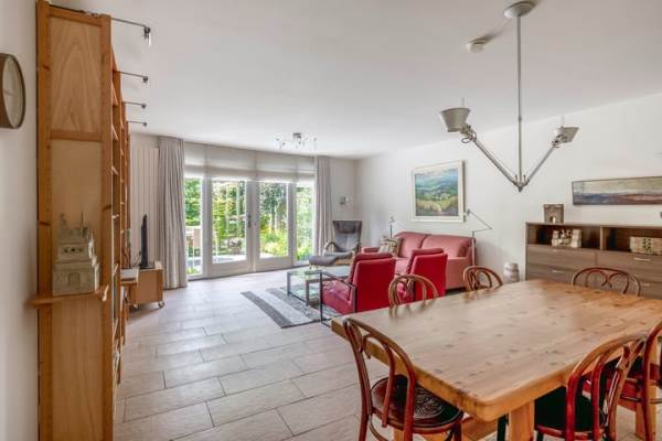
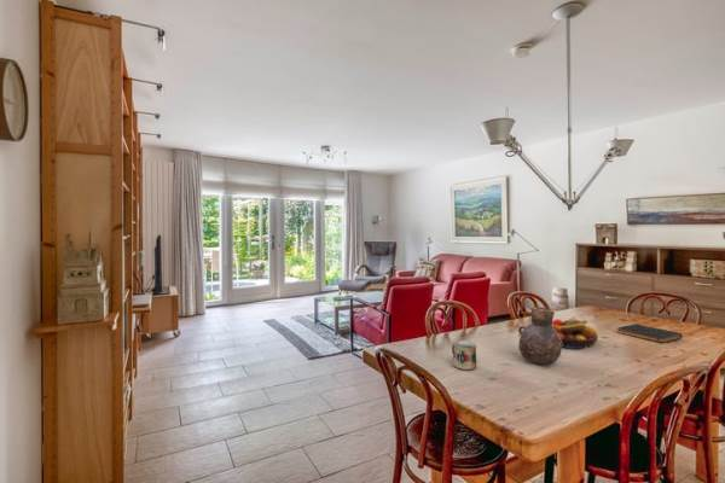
+ vase (539, 334)
+ mug (463, 354)
+ book (648, 332)
+ fruit bowl (566, 330)
